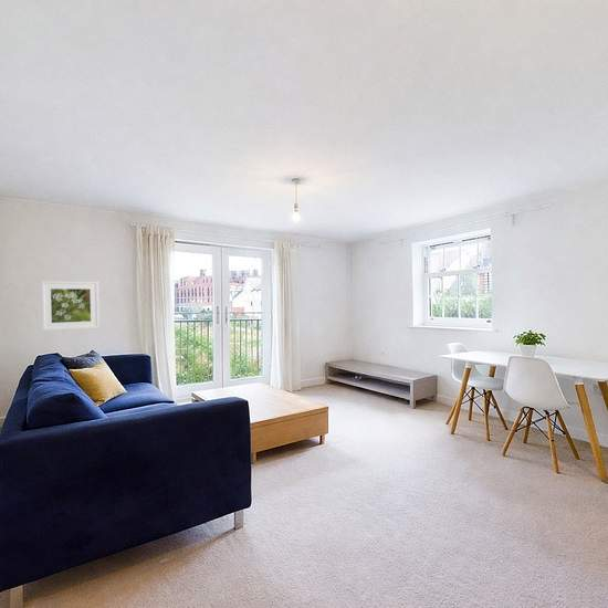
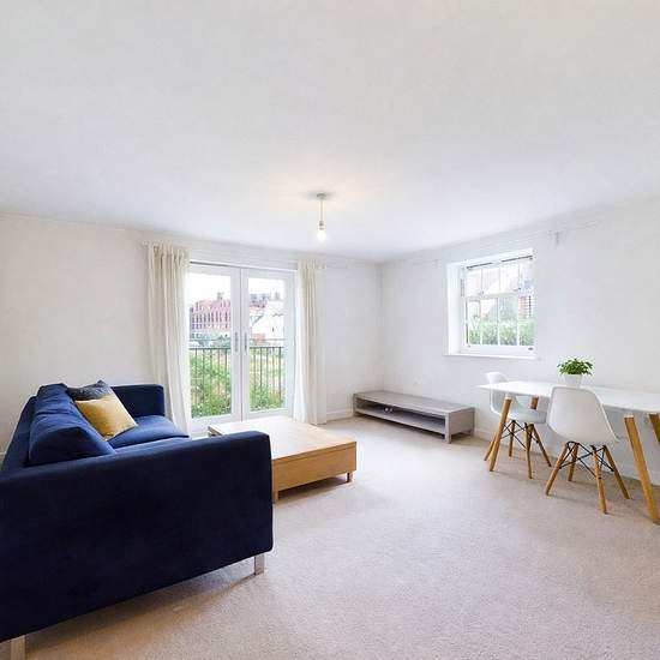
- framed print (71, 305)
